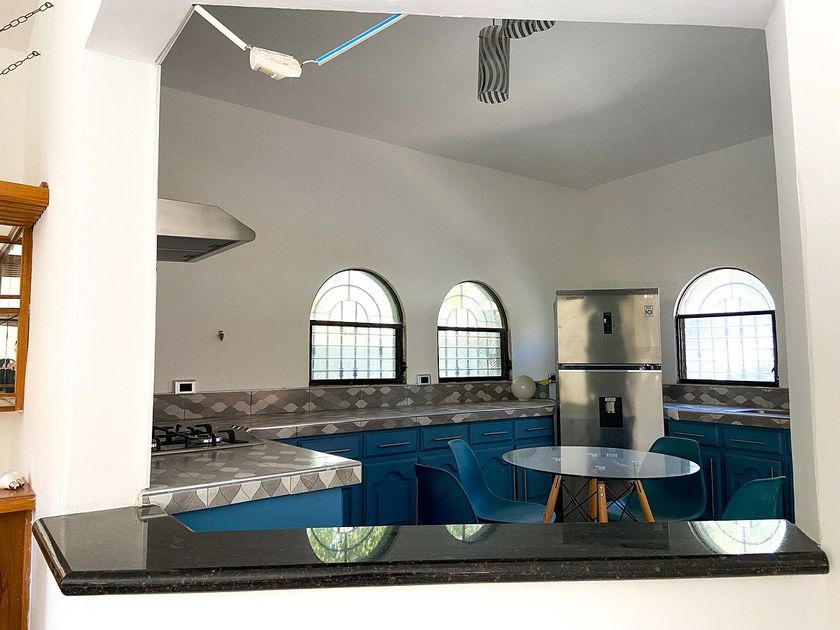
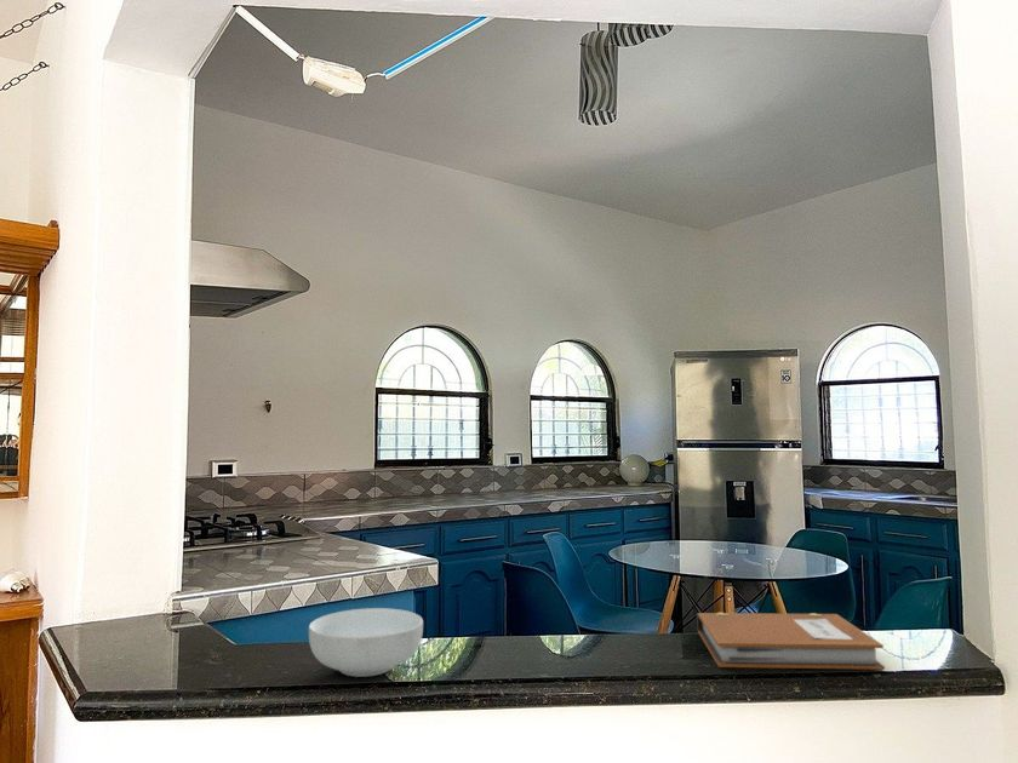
+ cereal bowl (366, 644)
+ notebook (785, 637)
